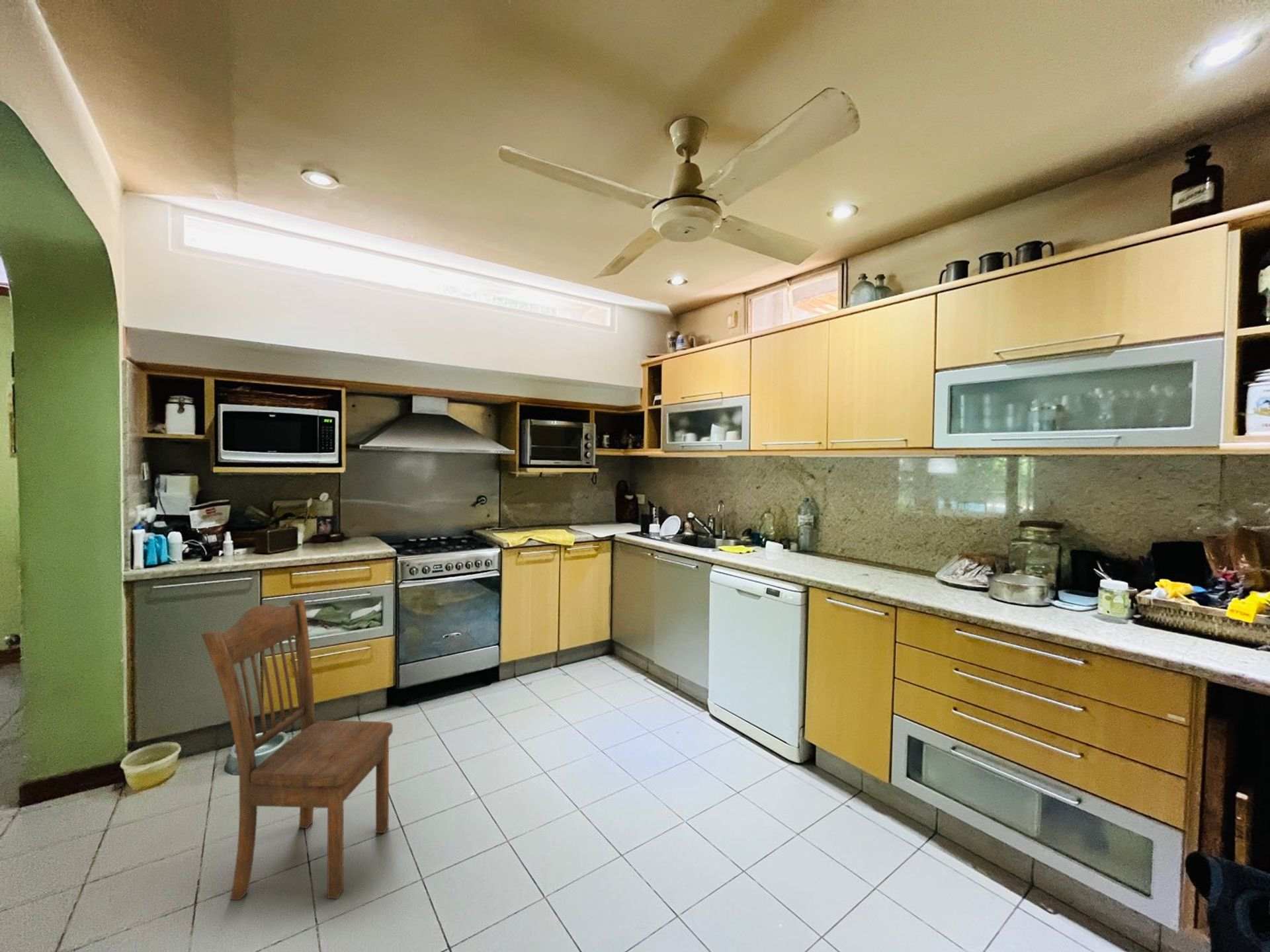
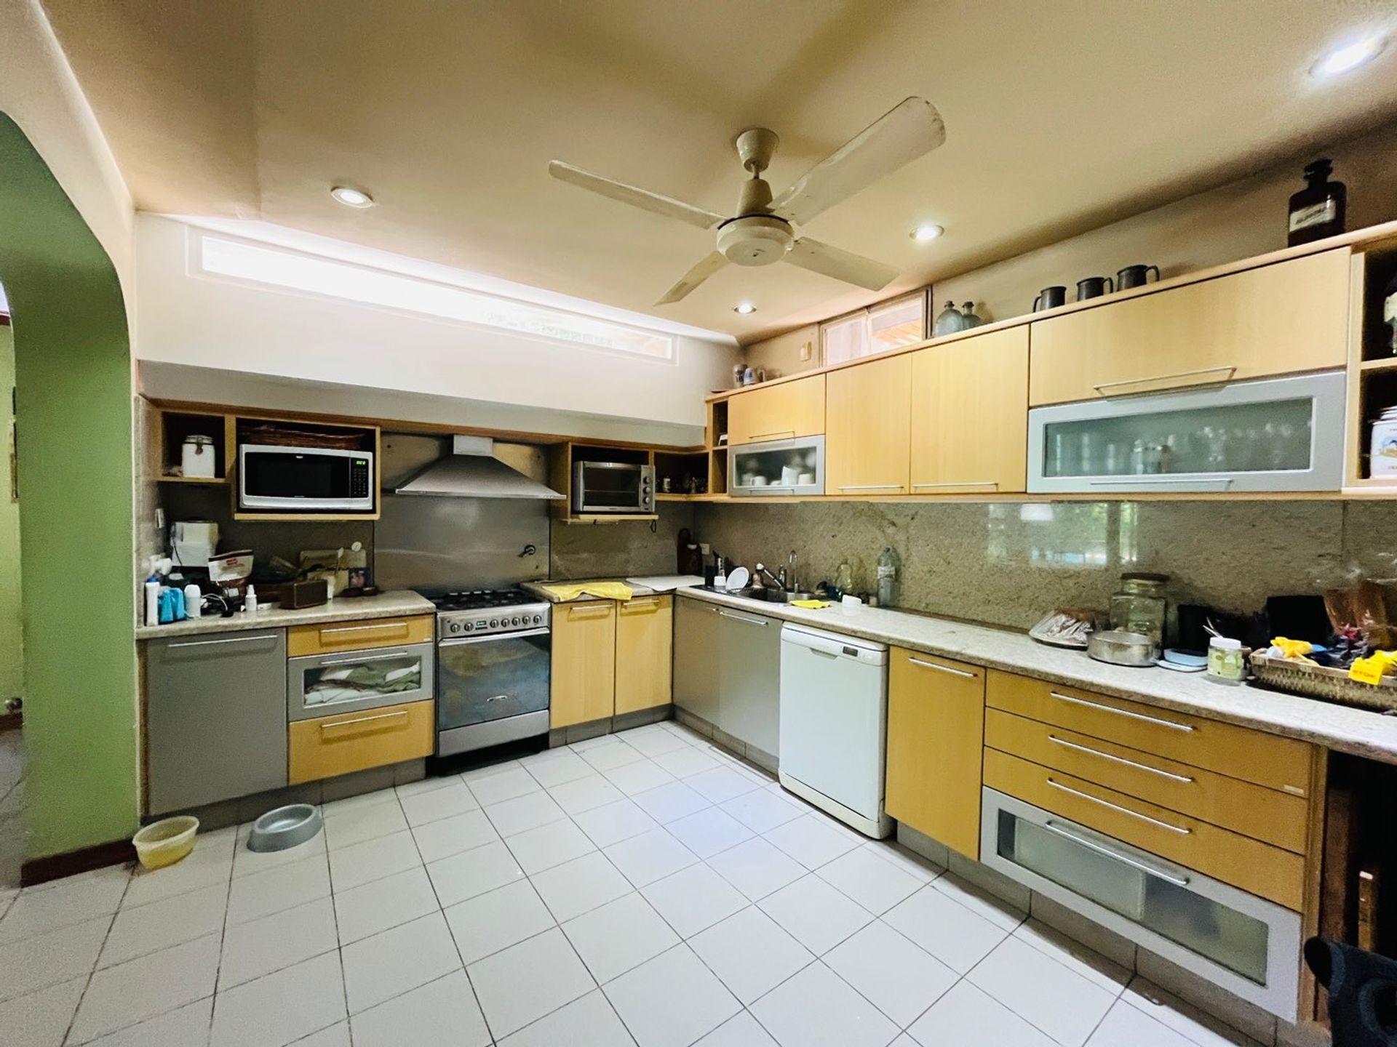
- dining chair (314, 733)
